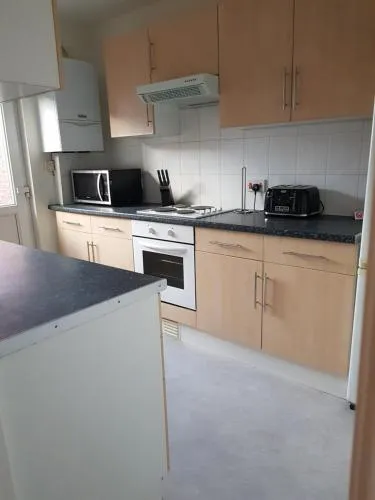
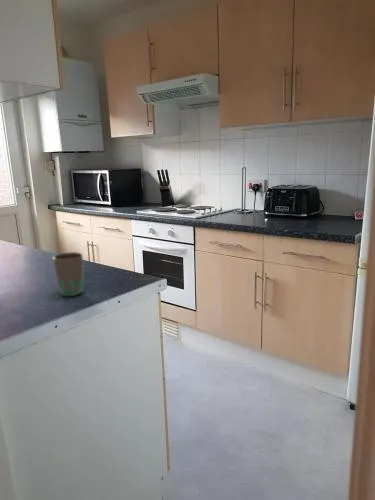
+ mug (68, 273)
